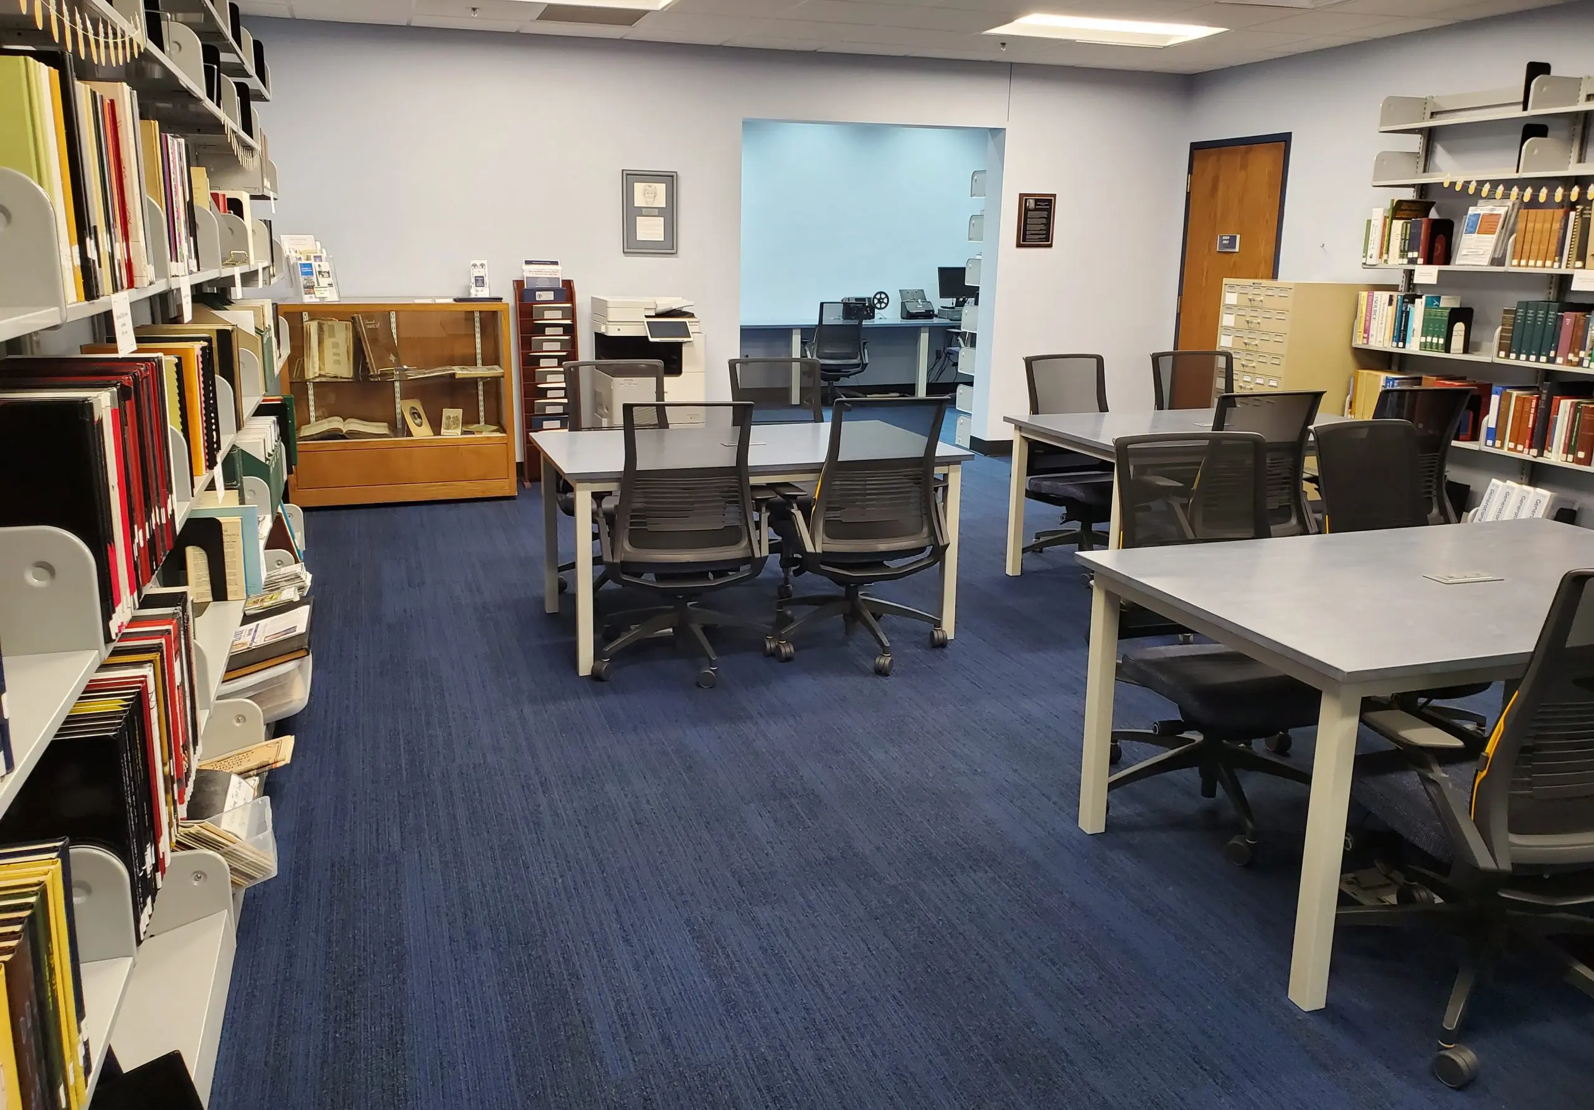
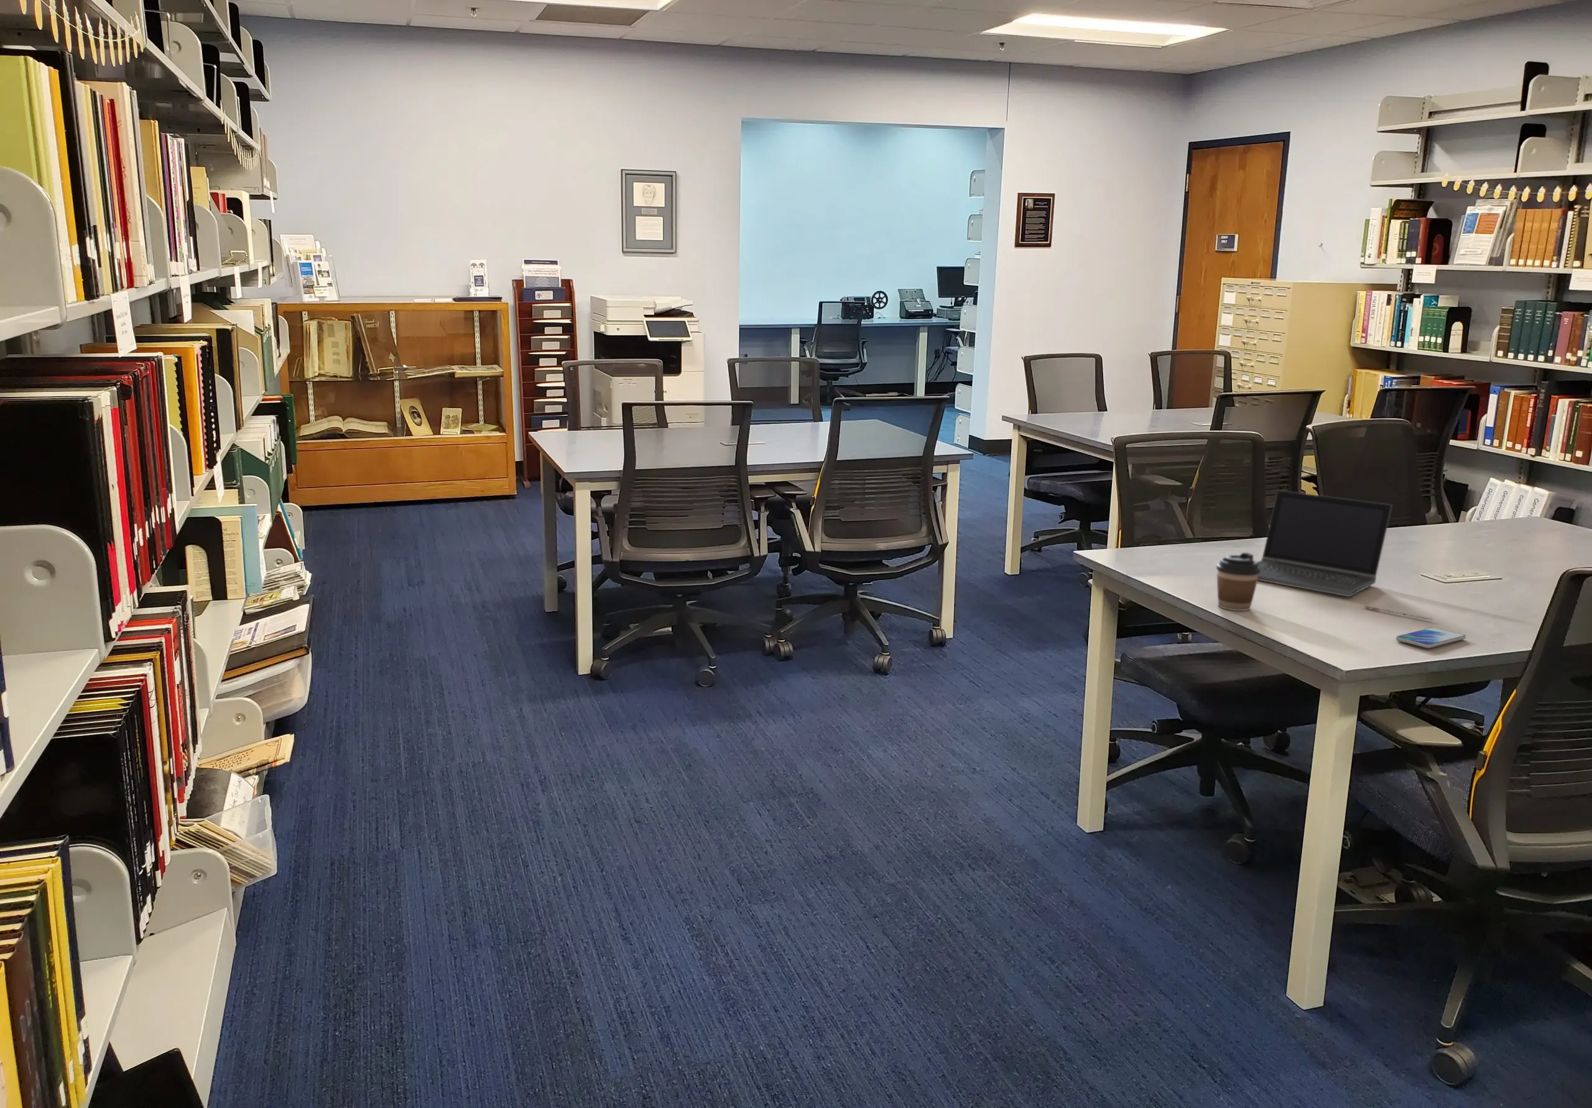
+ pen (1398, 613)
+ laptop computer (1311, 541)
+ coffee cup (1236, 581)
+ smartphone (1430, 637)
